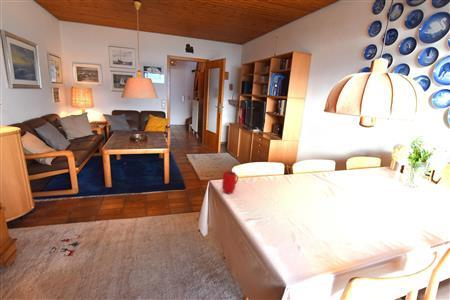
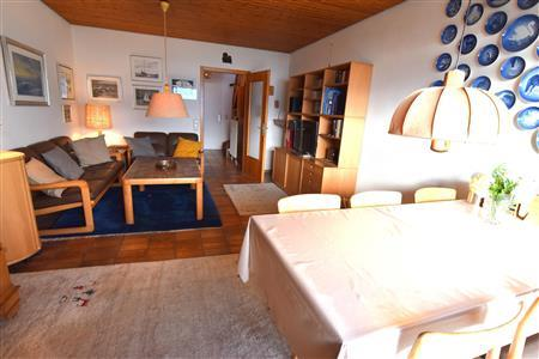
- mug (231, 182)
